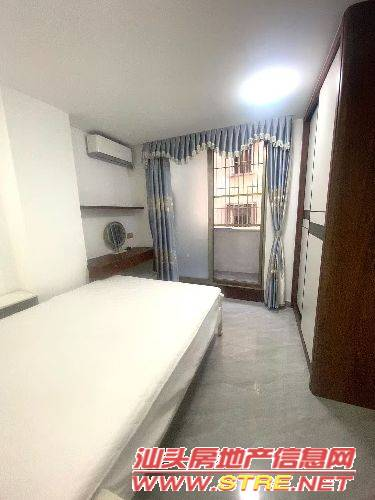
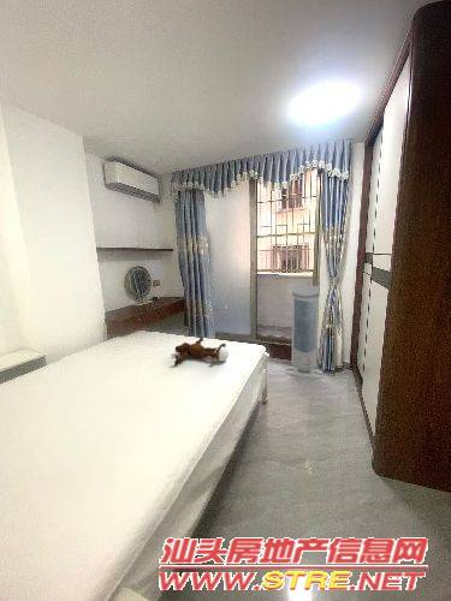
+ teddy bear (201, 350)
+ air purifier (304, 331)
